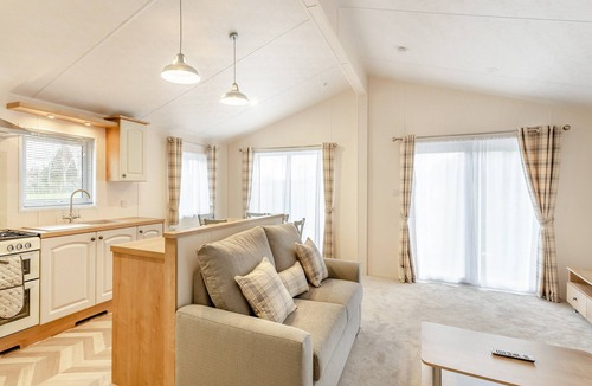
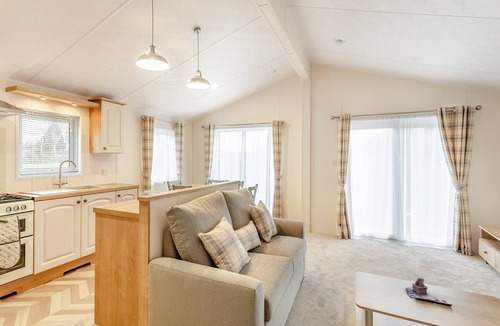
+ teapot (418, 285)
